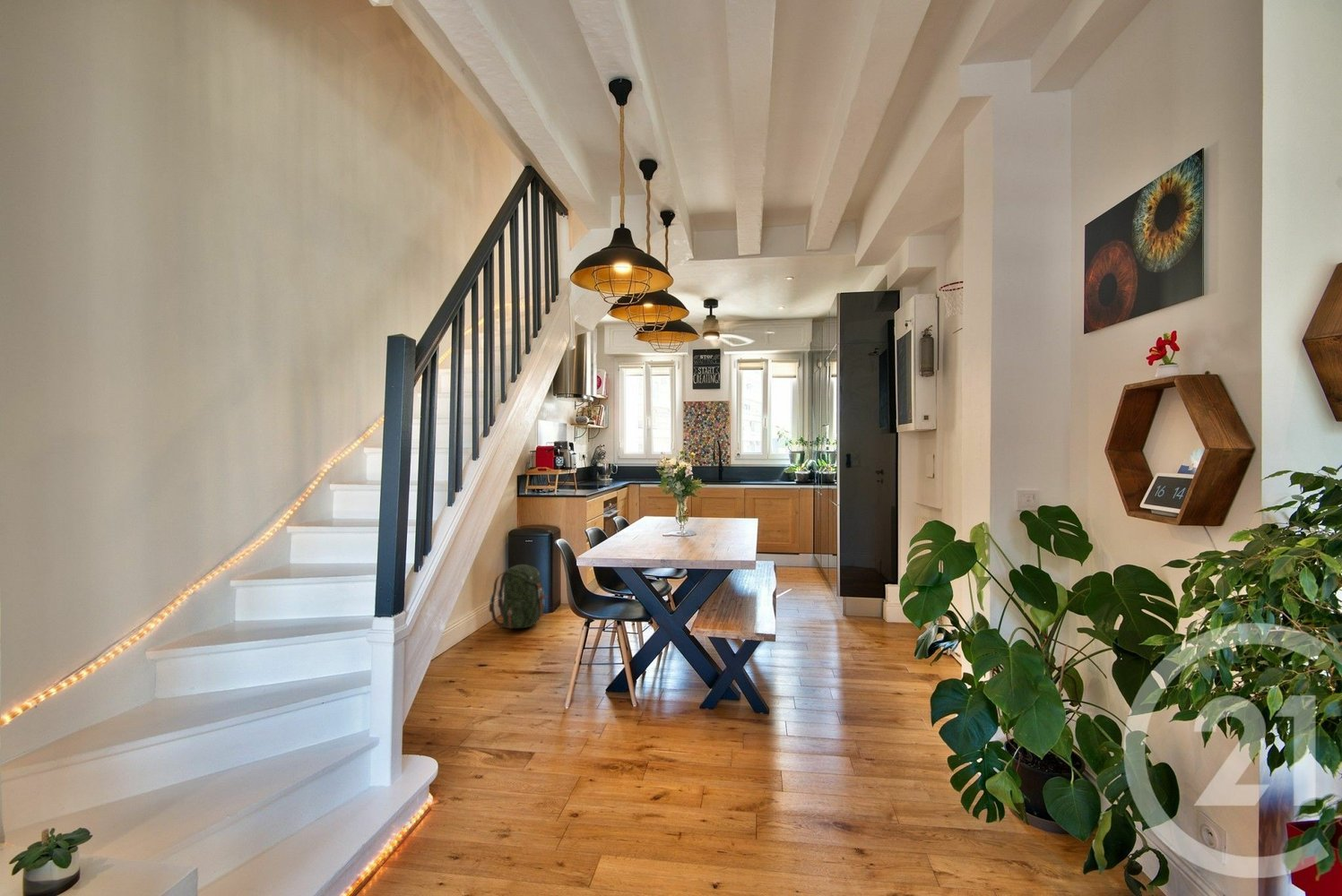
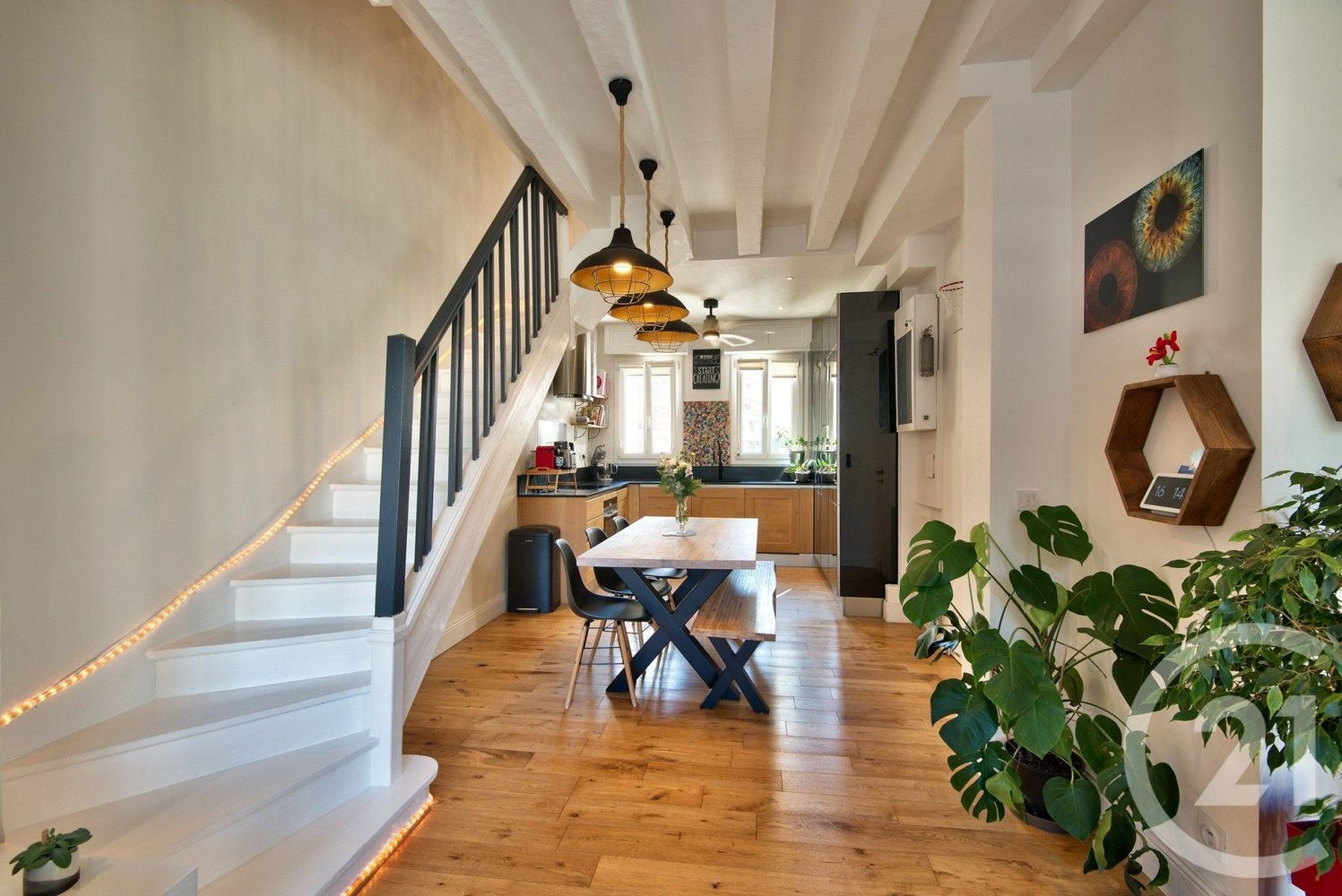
- backpack (520, 595)
